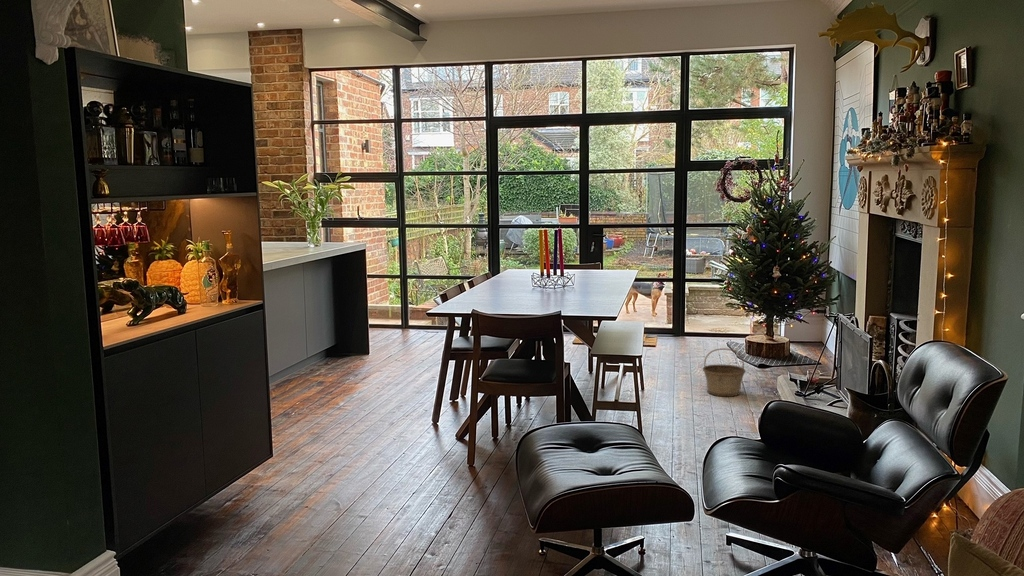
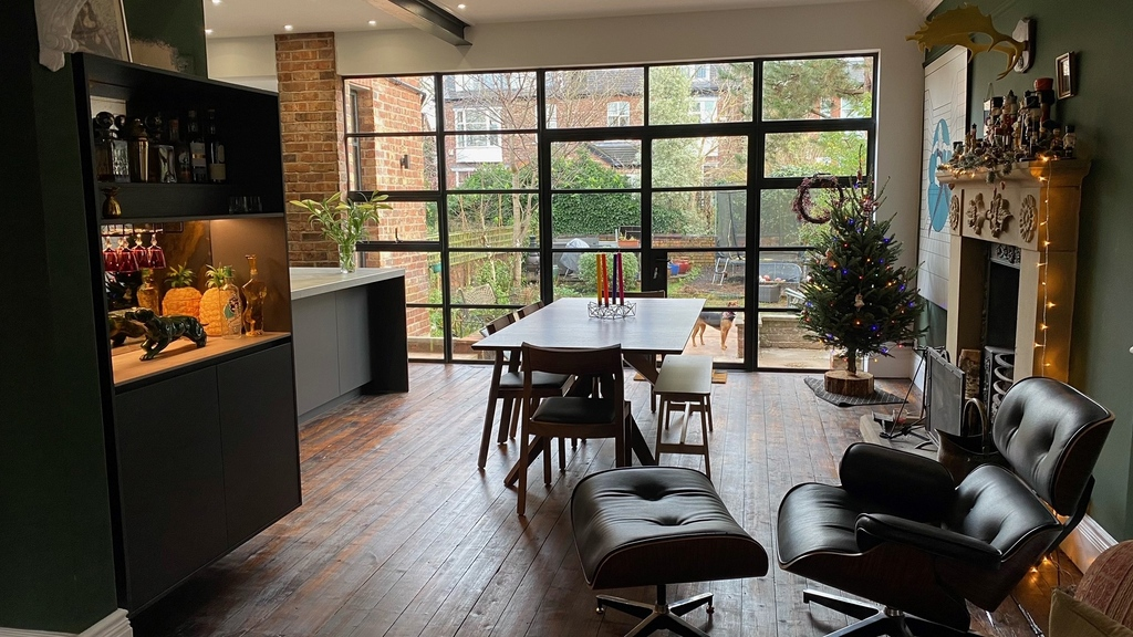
- basket (723, 370)
